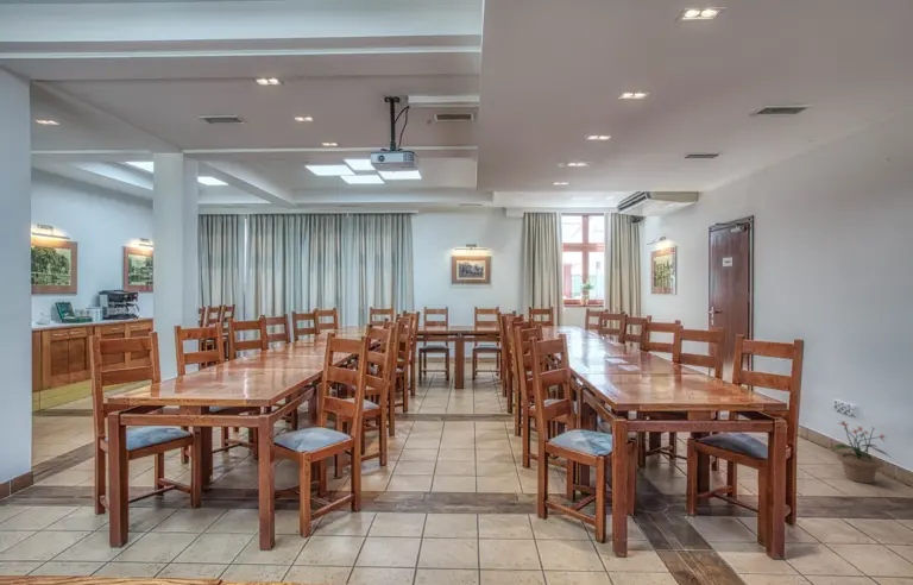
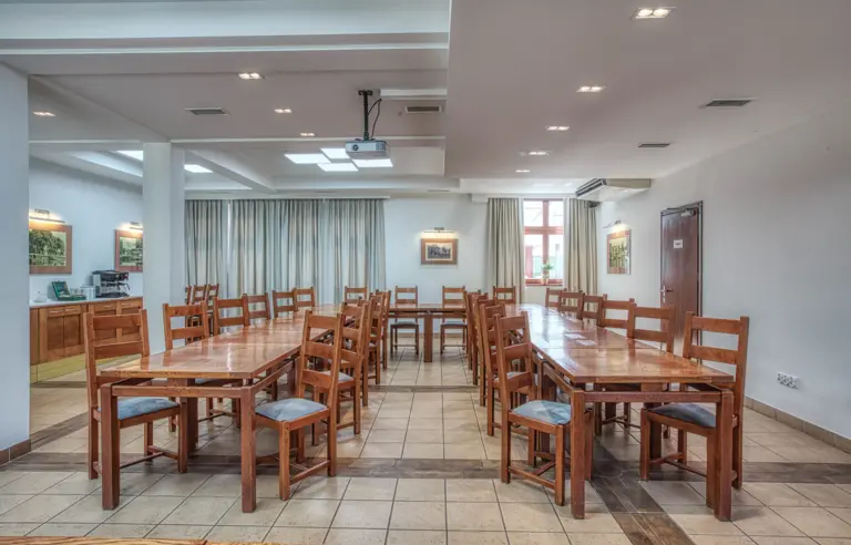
- potted plant (857, 451)
